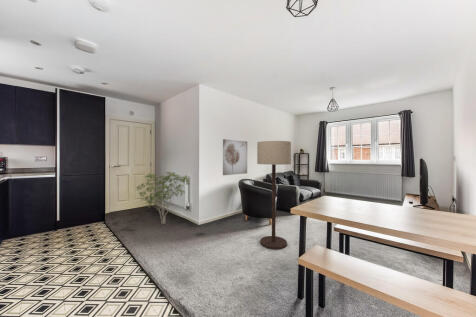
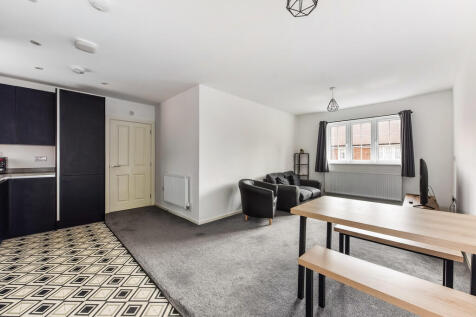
- shrub (165, 197)
- floor lamp (273, 192)
- wall art (235, 157)
